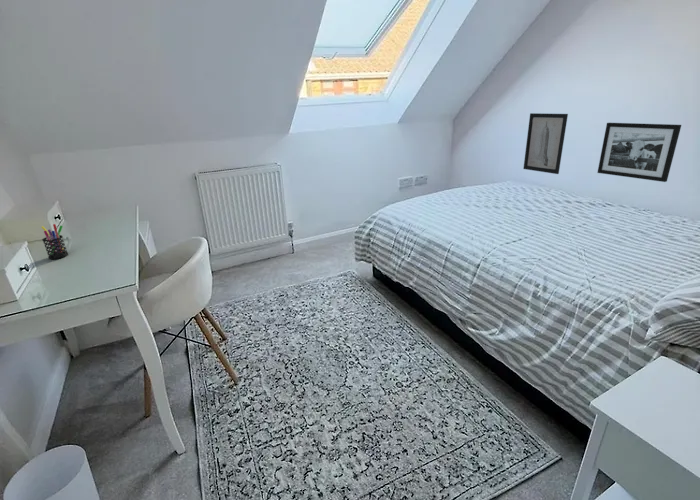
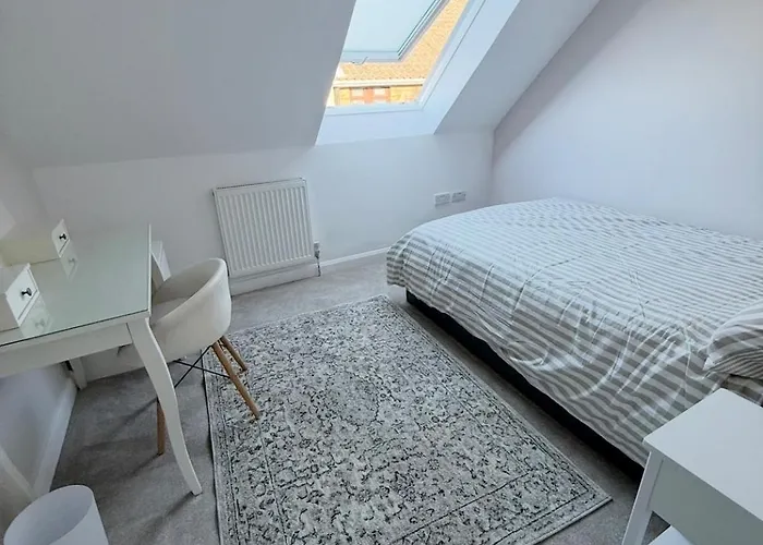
- wall art (544, 143)
- picture frame (635, 150)
- pen holder (55, 239)
